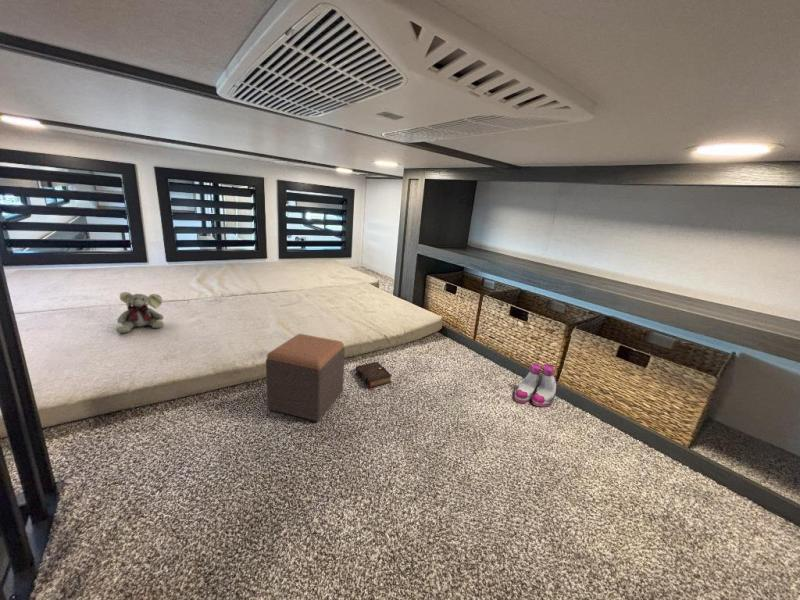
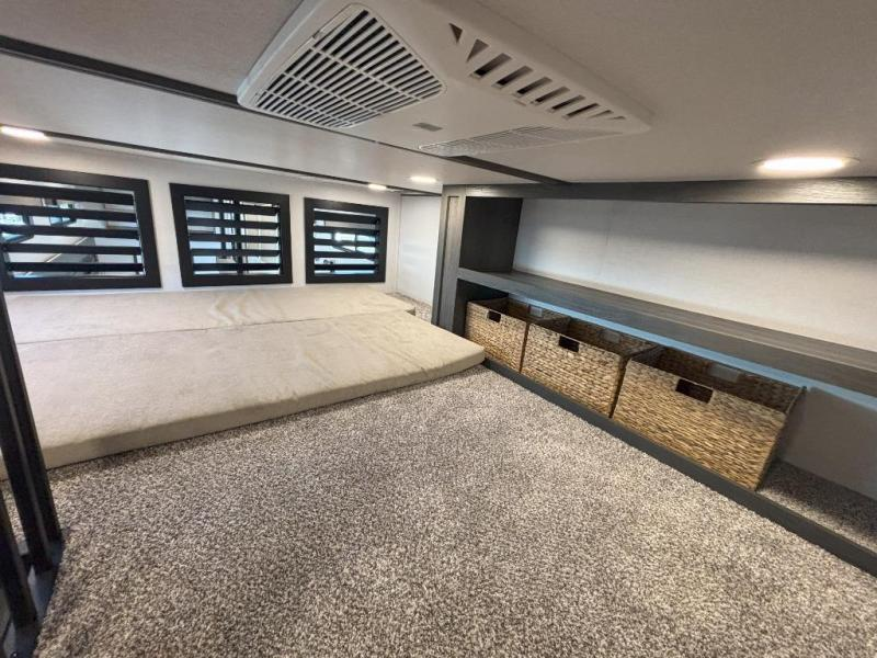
- footstool (307, 373)
- boots (537, 381)
- plush elephant (140, 309)
- book (375, 376)
